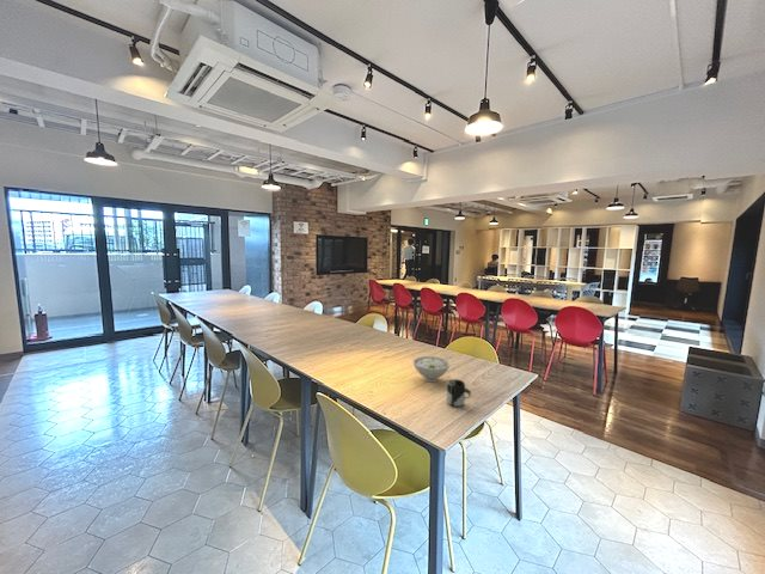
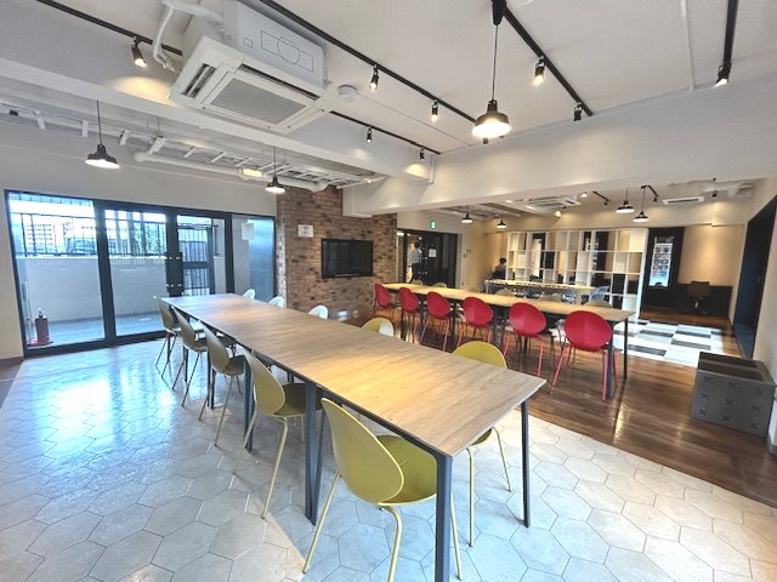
- bowl (430, 370)
- cup (458, 393)
